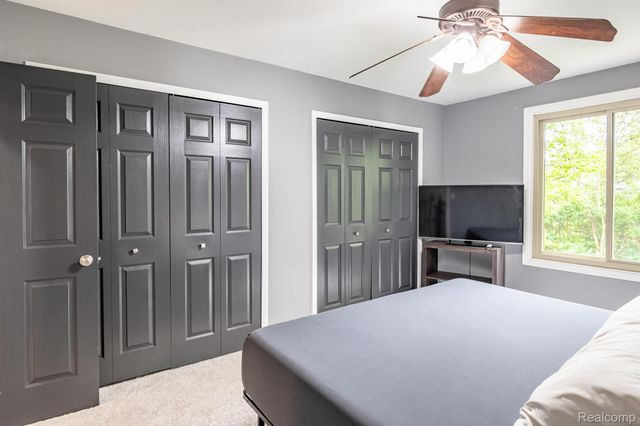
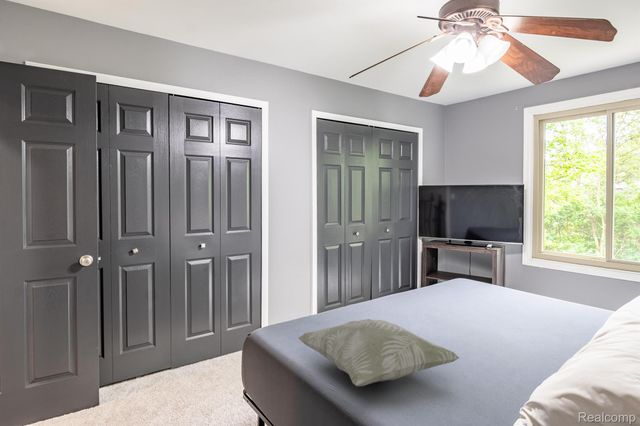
+ decorative pillow (373, 347)
